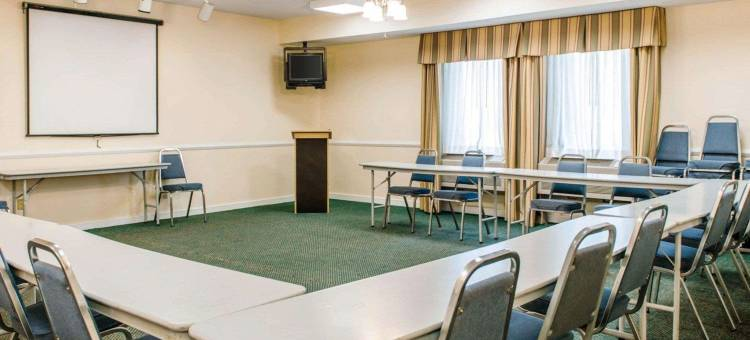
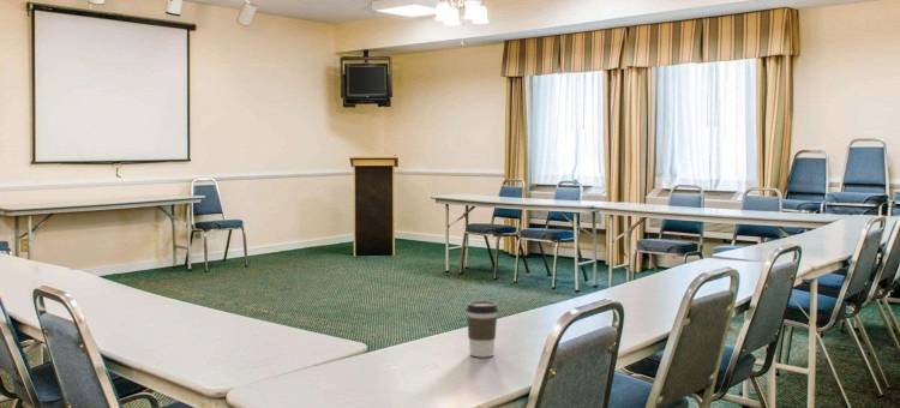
+ coffee cup (481, 329)
